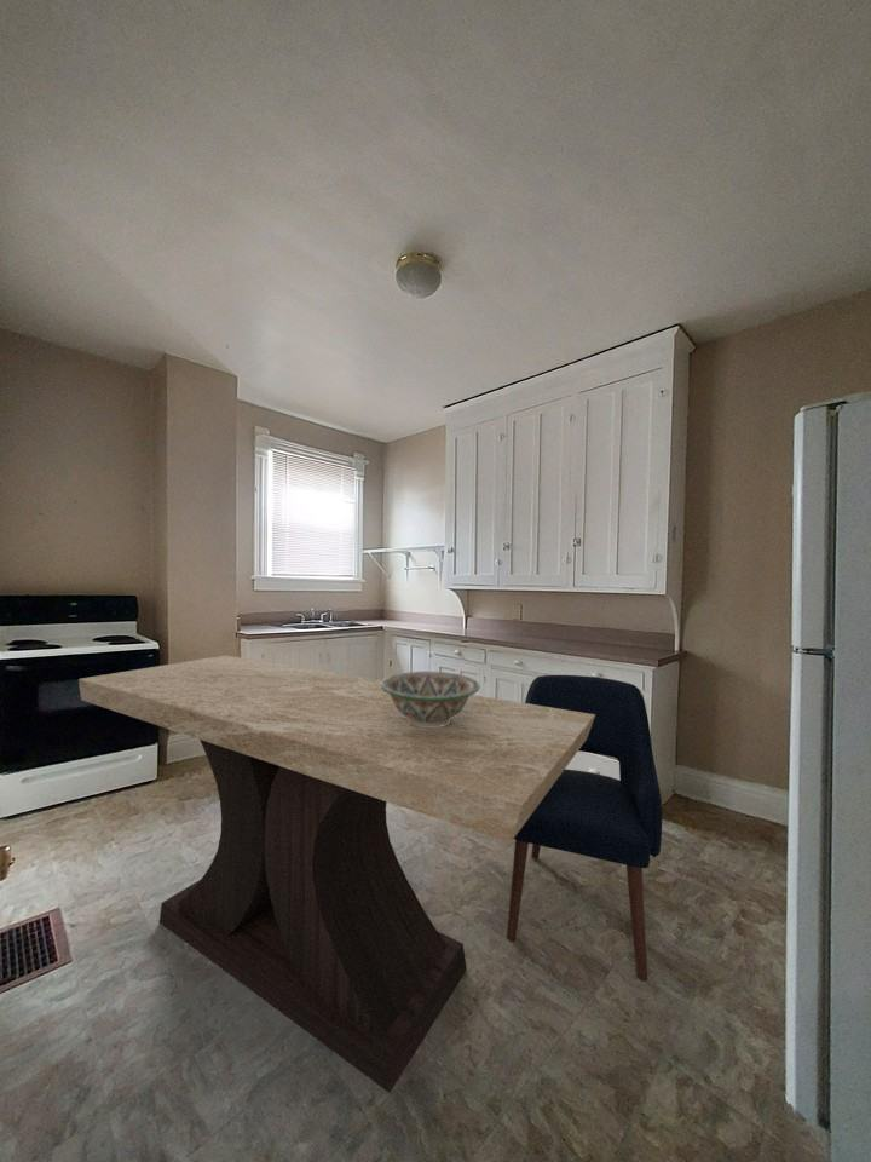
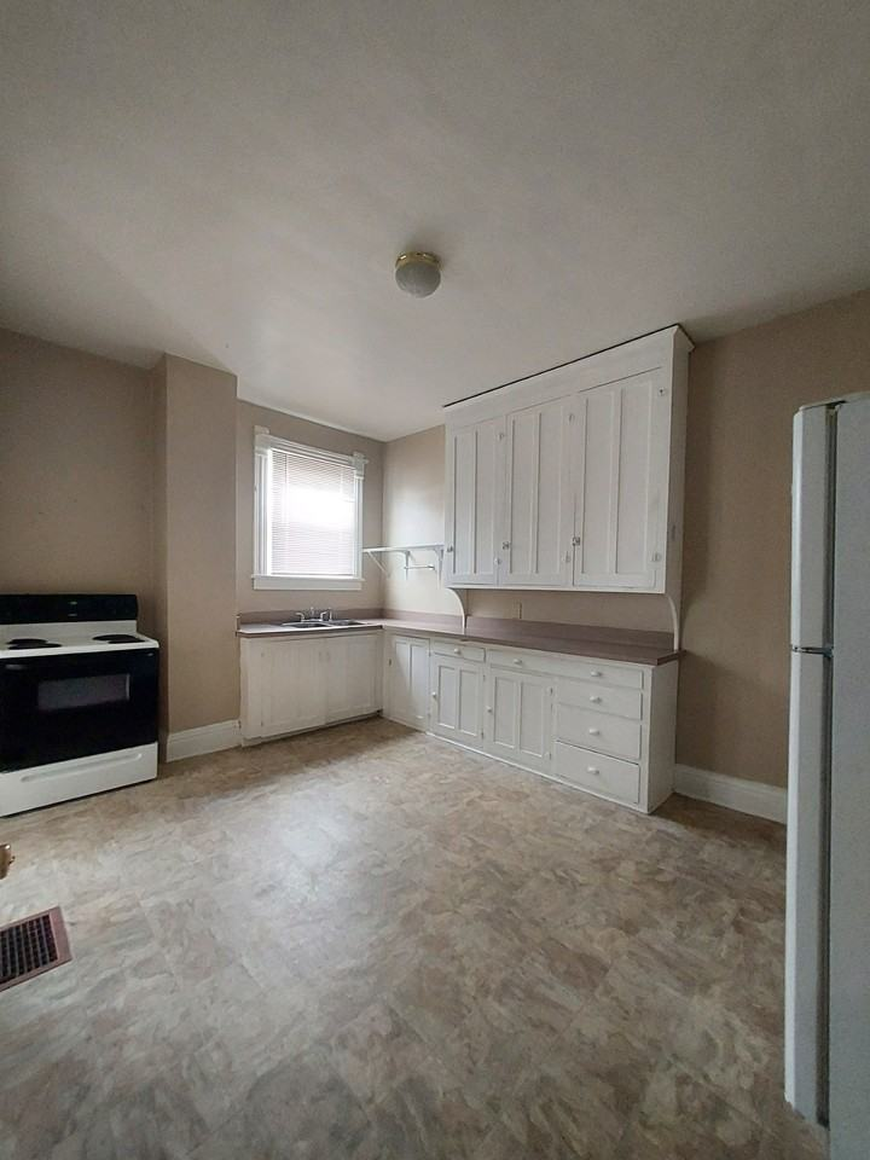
- chair (579, 795)
- table (304, 819)
- decorative bowl (429, 700)
